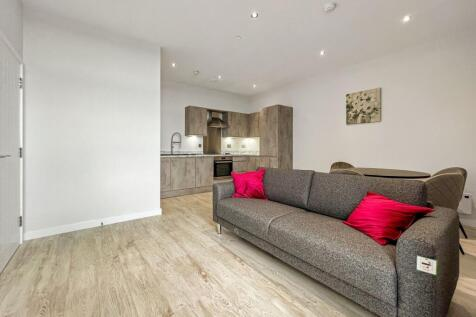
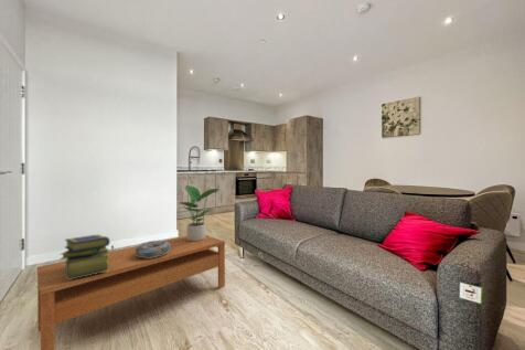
+ potted plant (196, 212)
+ decorative bowl (152, 248)
+ coffee table (146, 278)
+ stack of books (86, 253)
